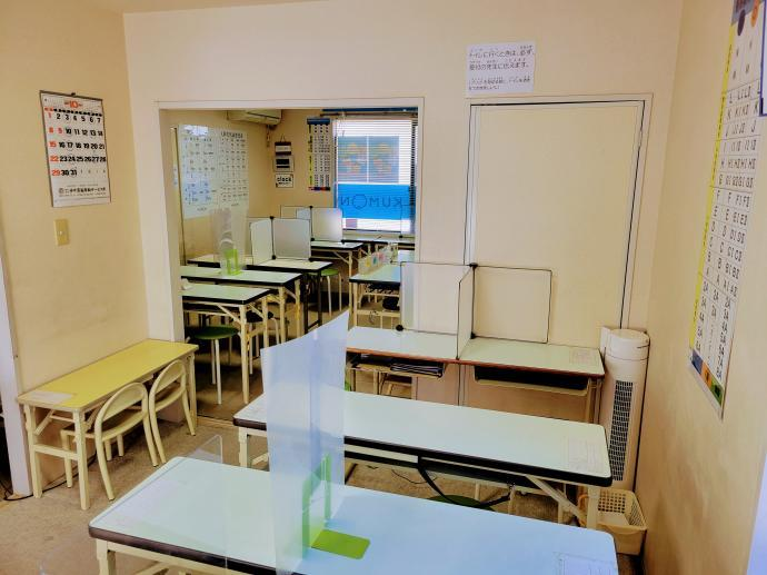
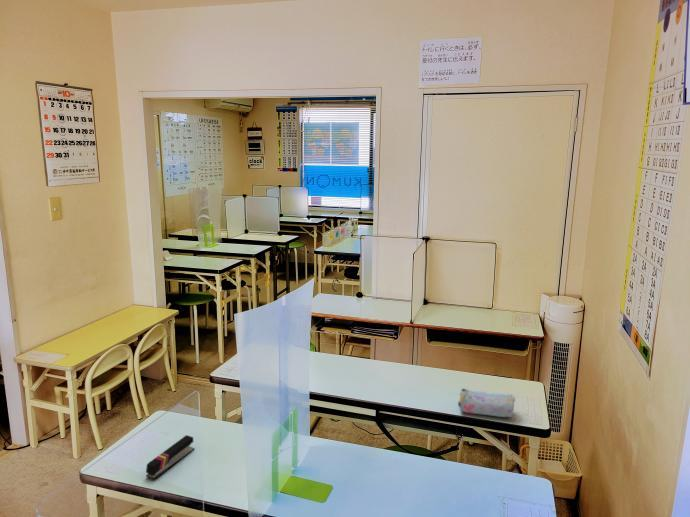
+ stapler (170, 455)
+ pencil case (486, 402)
